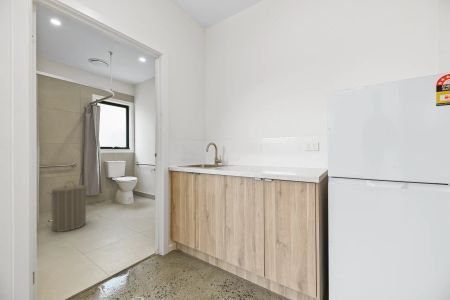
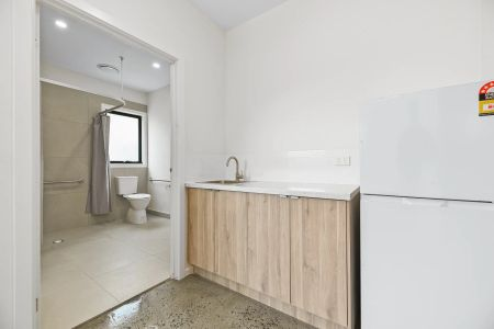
- laundry hamper (69, 203)
